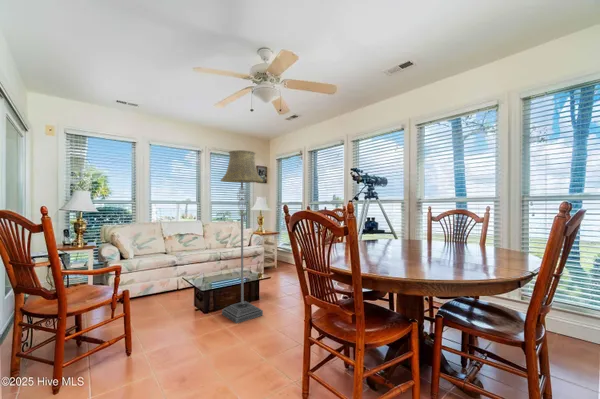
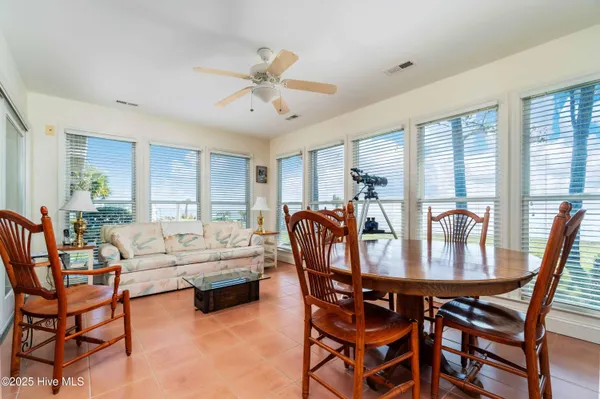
- floor lamp (242, 233)
